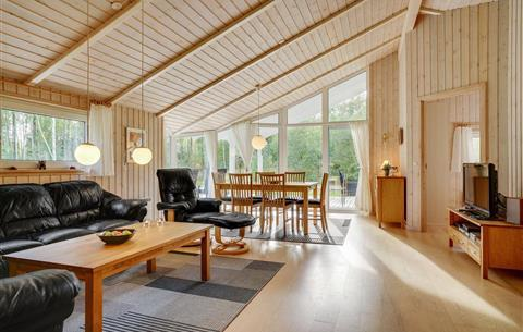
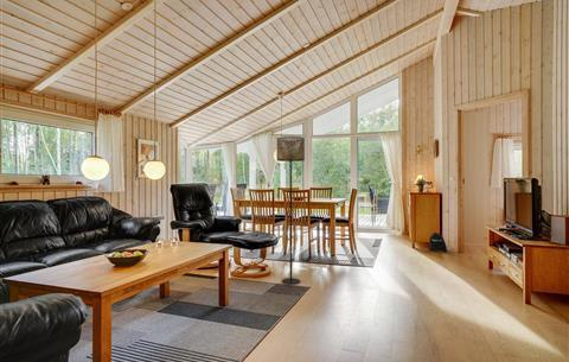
+ floor lamp (290, 209)
+ backpack (436, 241)
